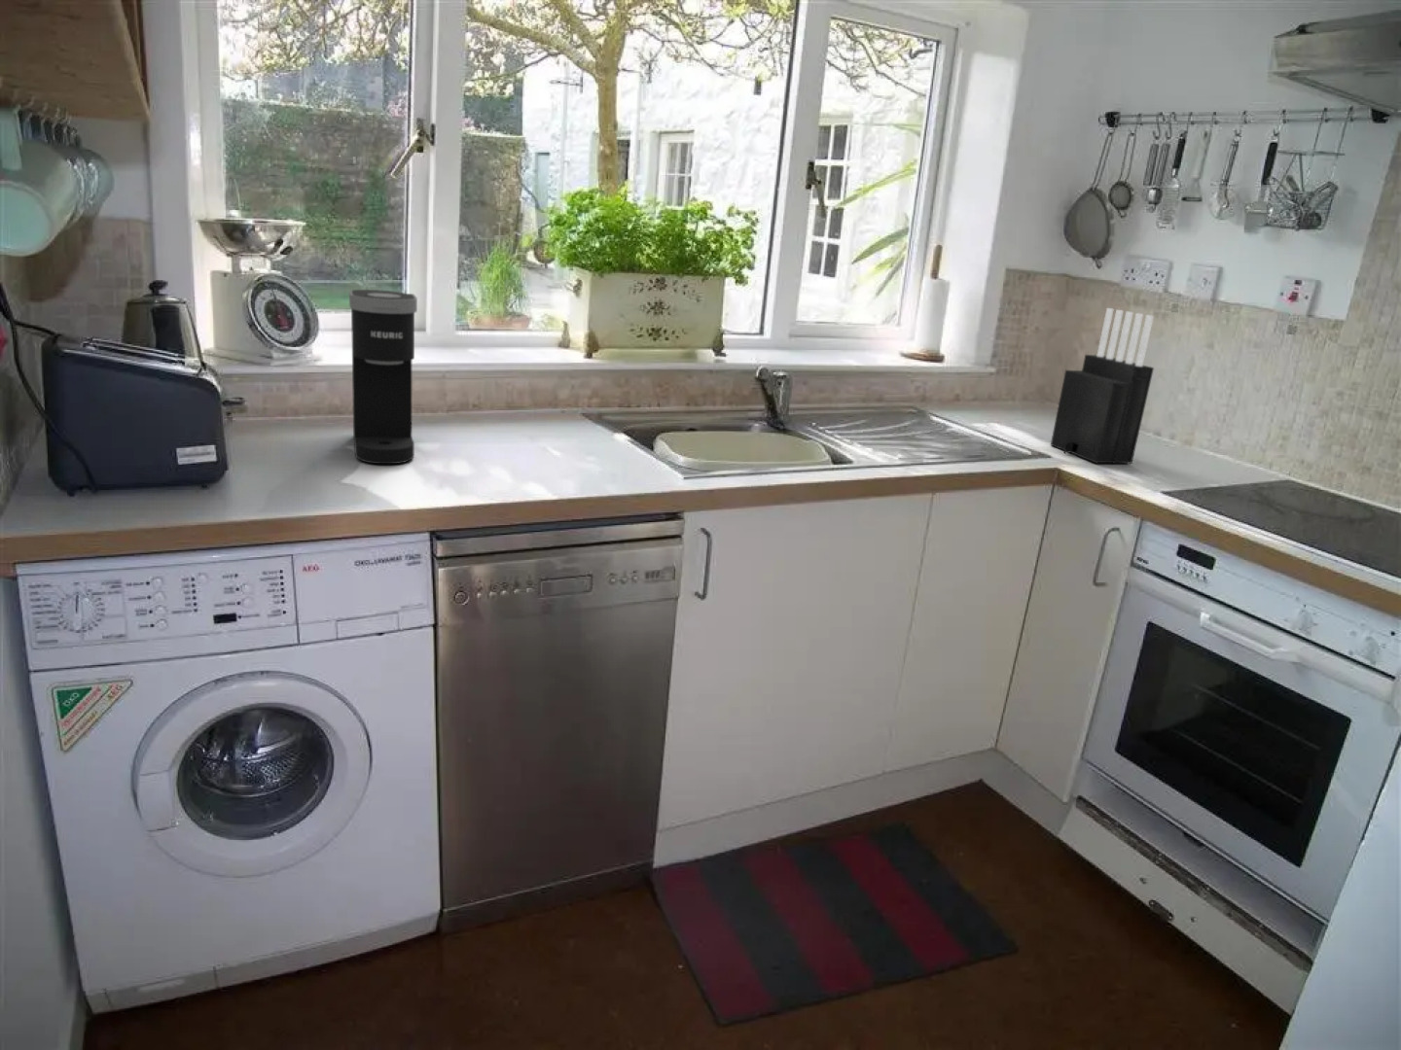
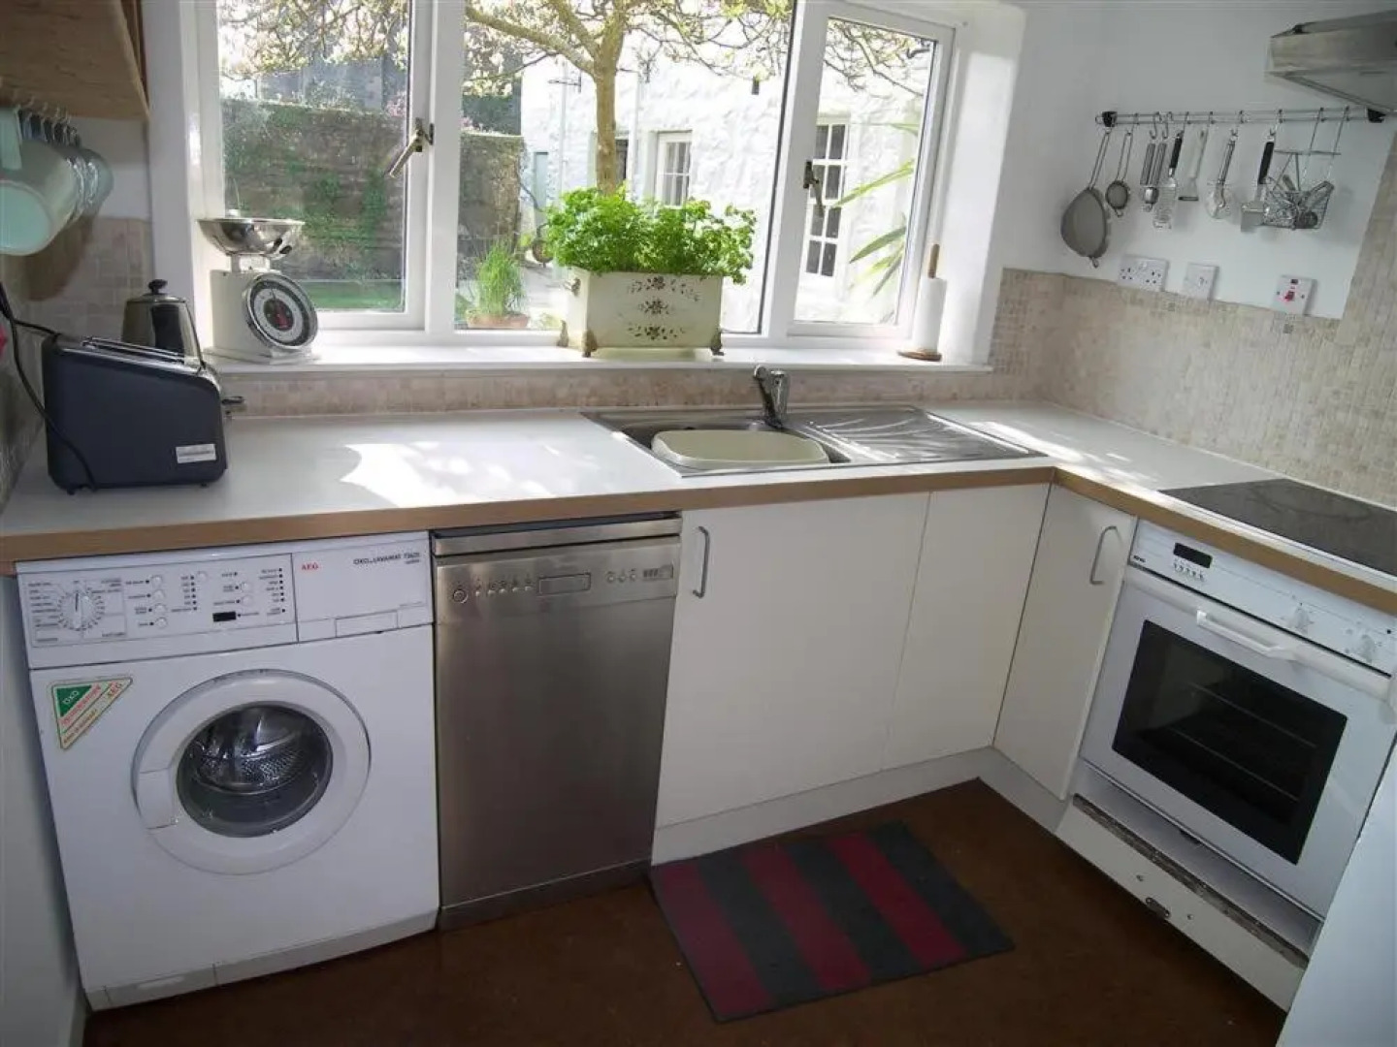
- knife block (1100, 384)
- coffee maker (382, 371)
